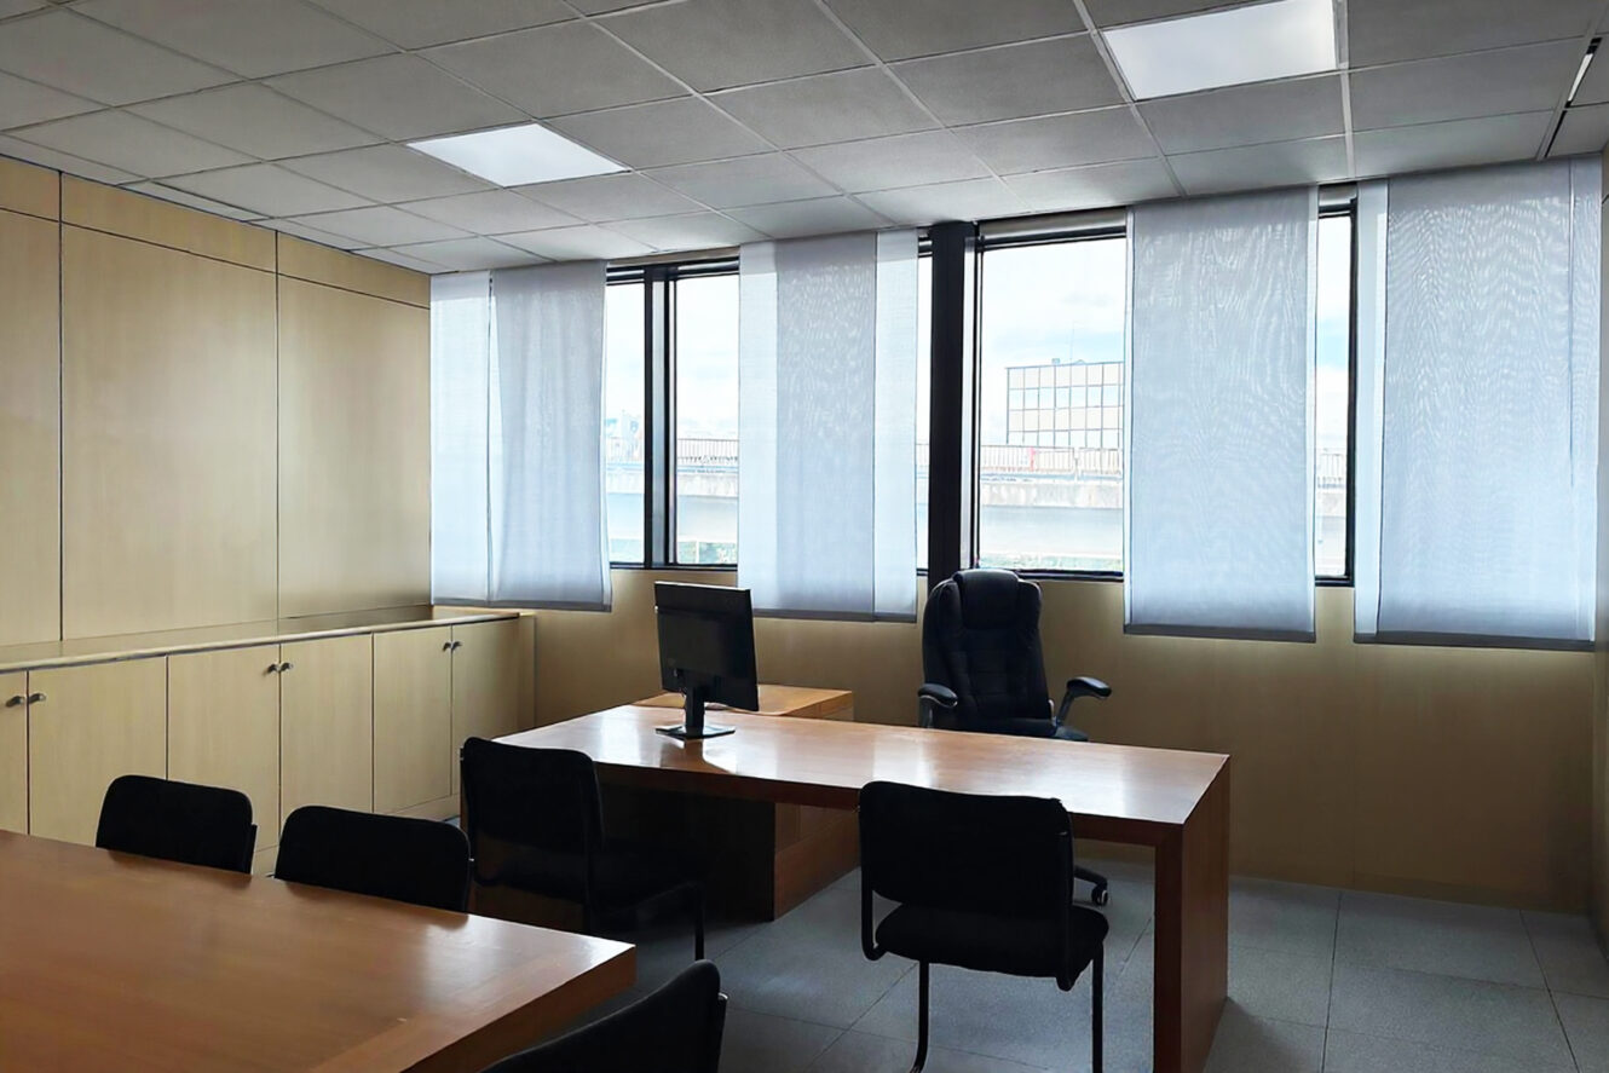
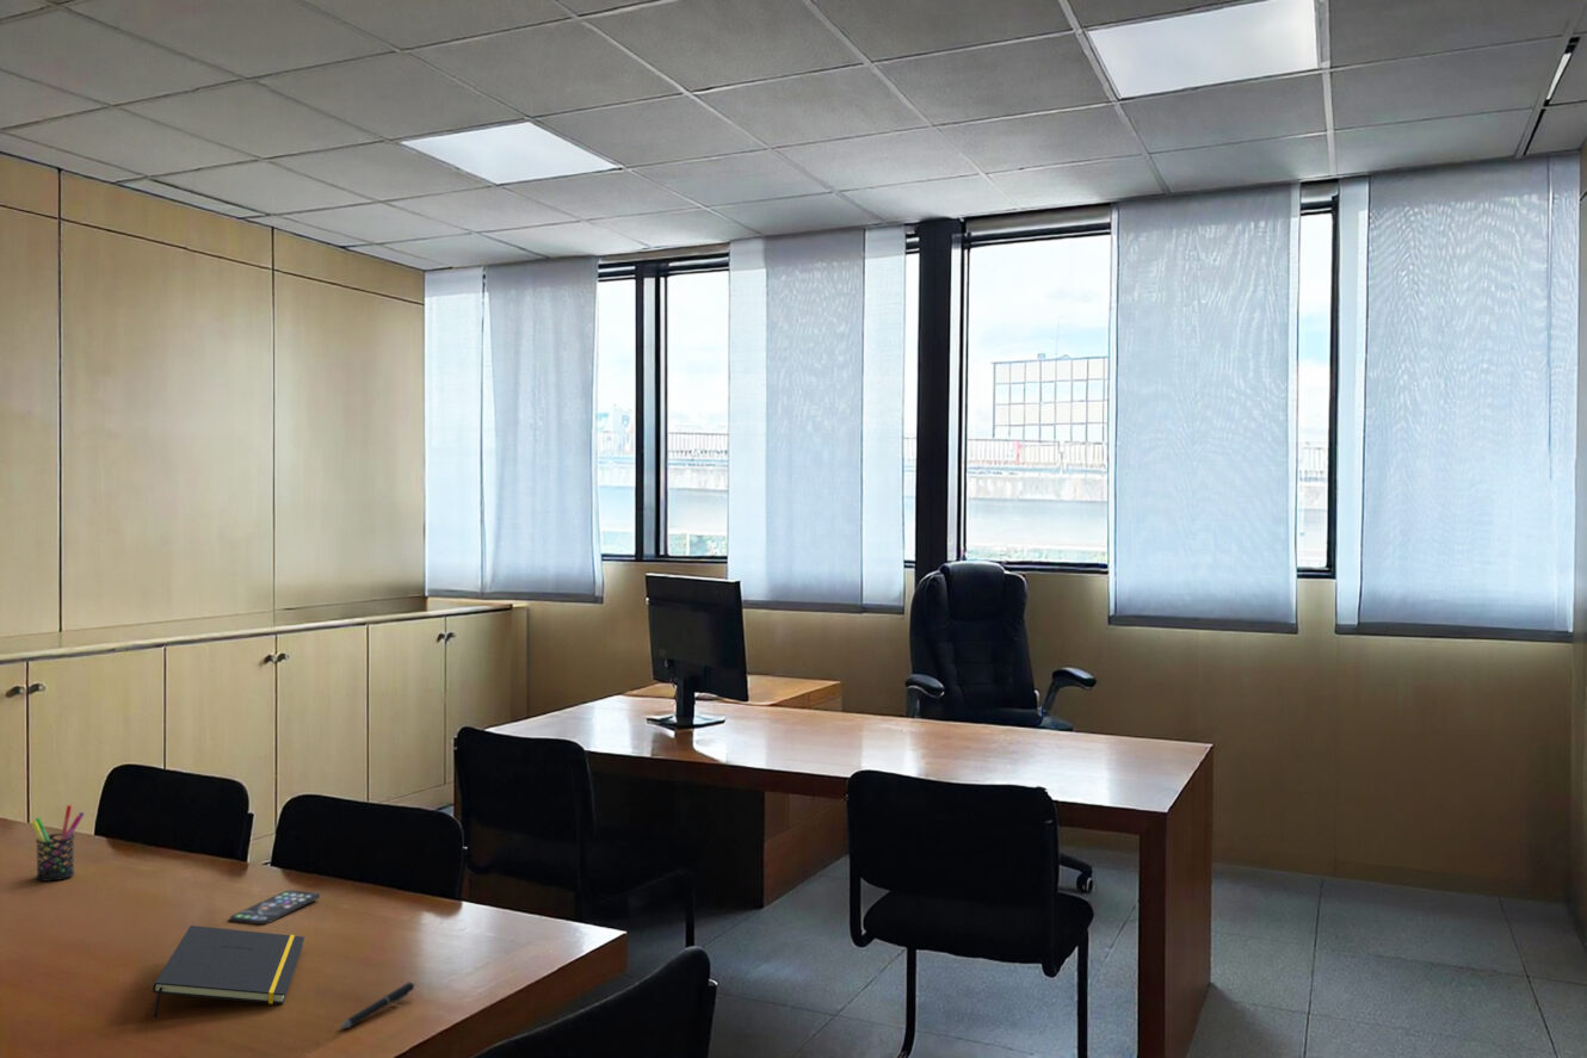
+ notepad (234, 963)
+ smartphone (276, 907)
+ pen (377, 1006)
+ pen holder (54, 841)
